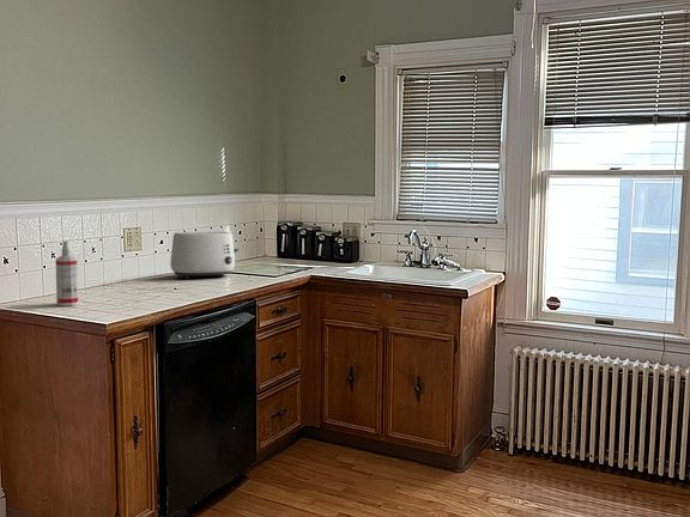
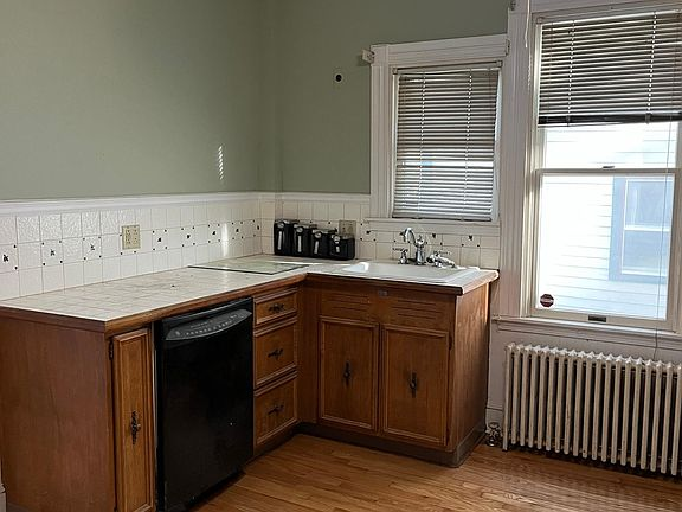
- spray bottle (66, 272)
- toaster (204, 254)
